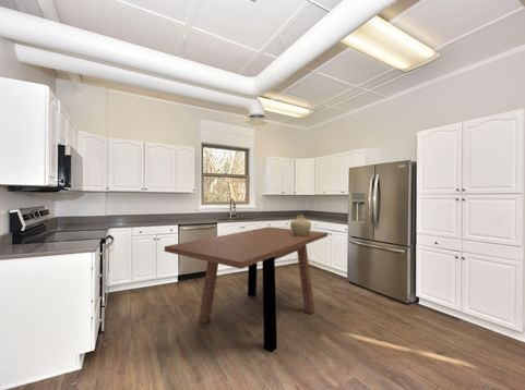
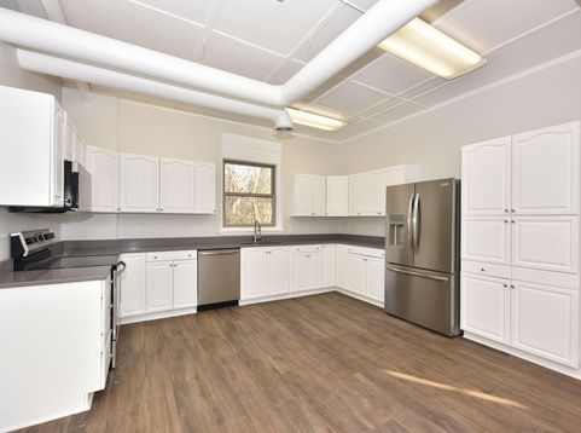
- dining table (255, 277)
- ceramic jug (300, 224)
